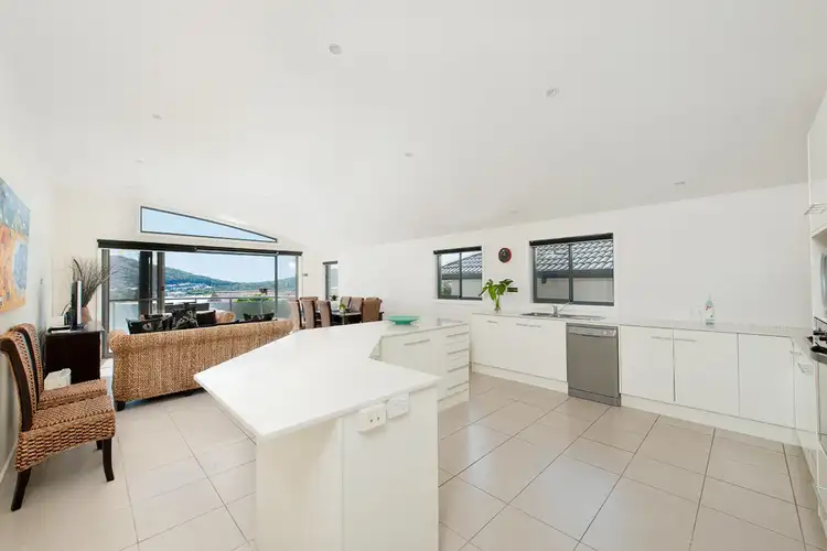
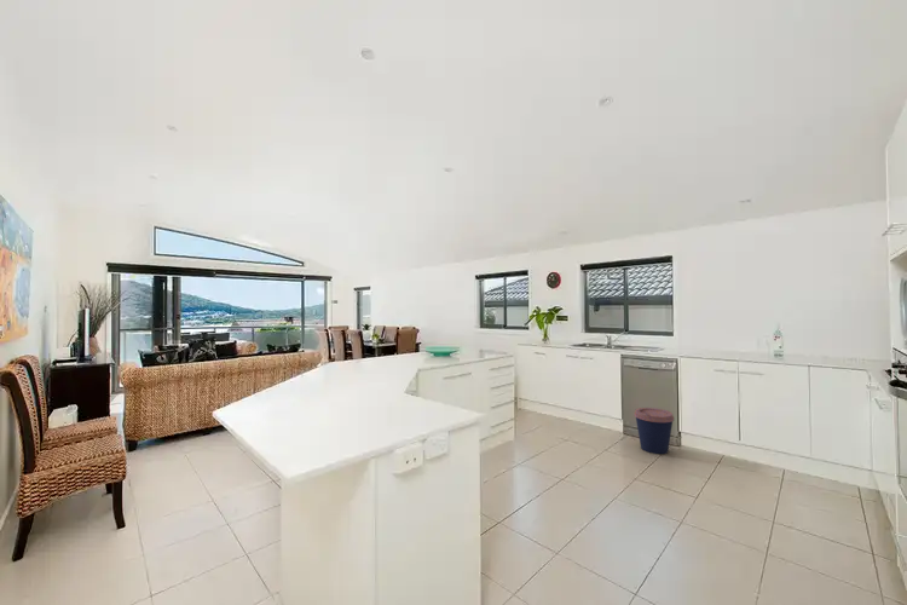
+ coffee cup (653, 430)
